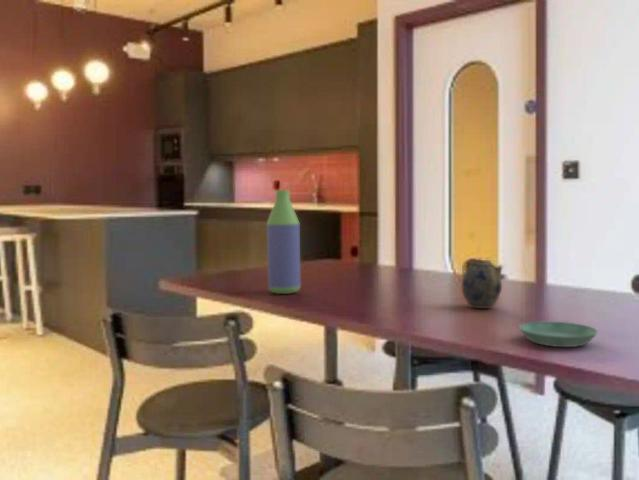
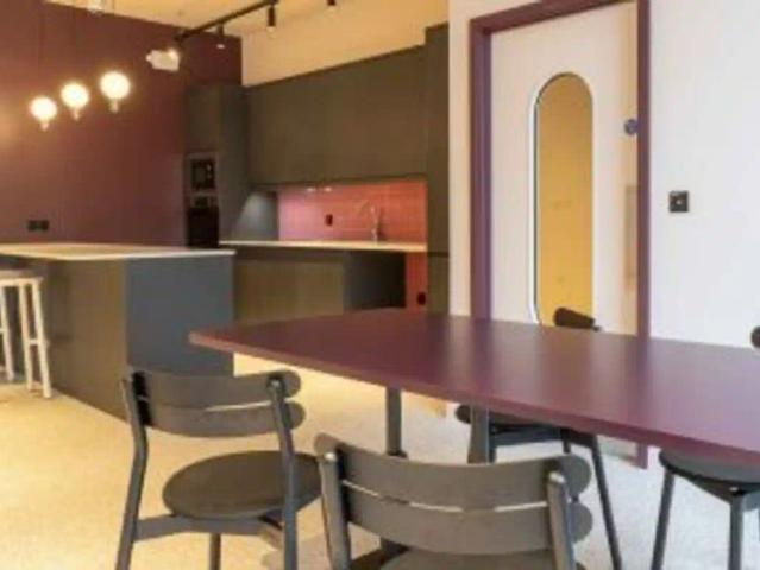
- bottle (283, 241)
- saucer (557, 334)
- teapot (482, 282)
